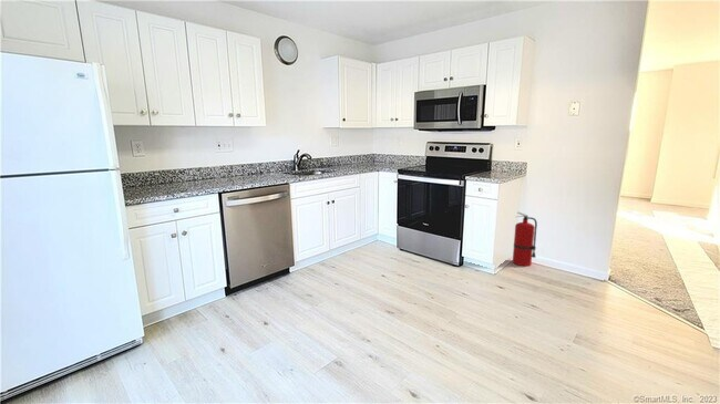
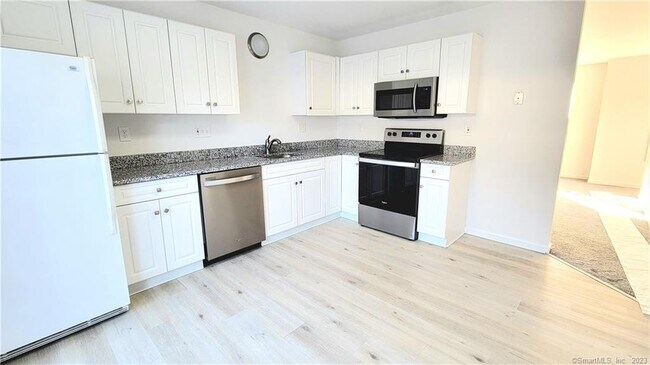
- fire extinguisher (525, 238)
